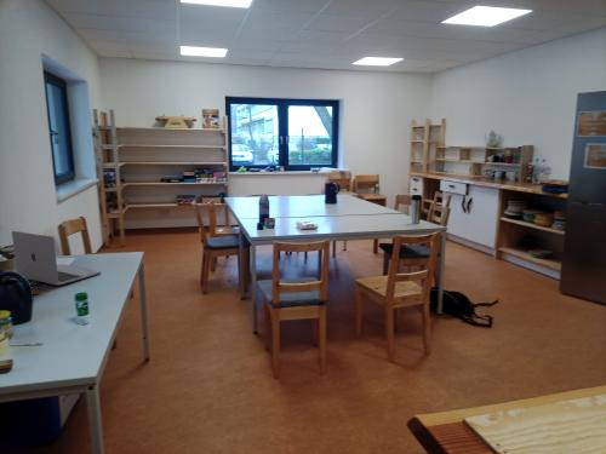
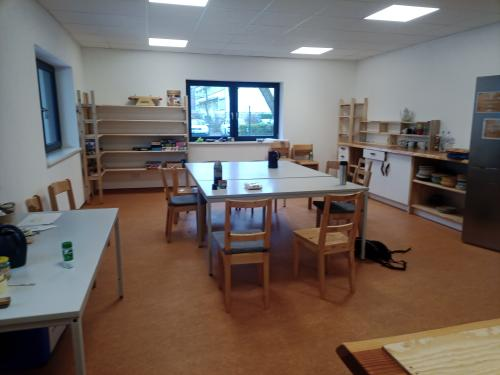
- laptop (55, 252)
